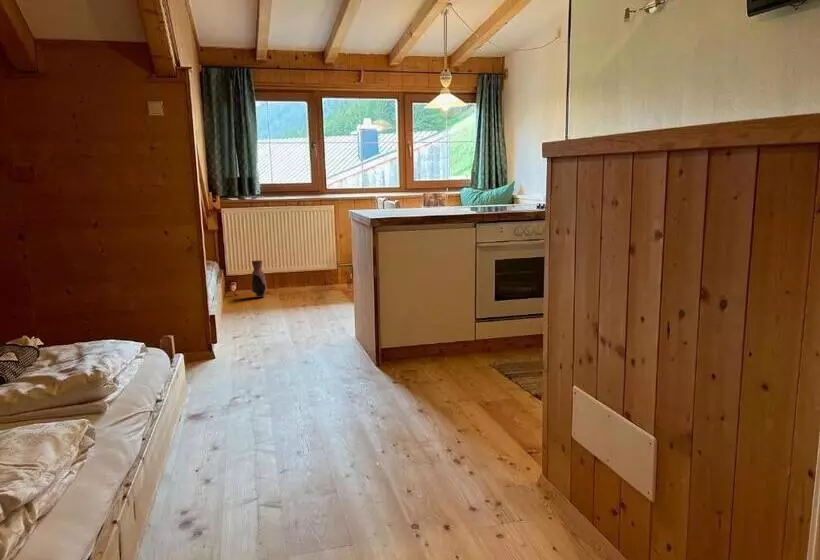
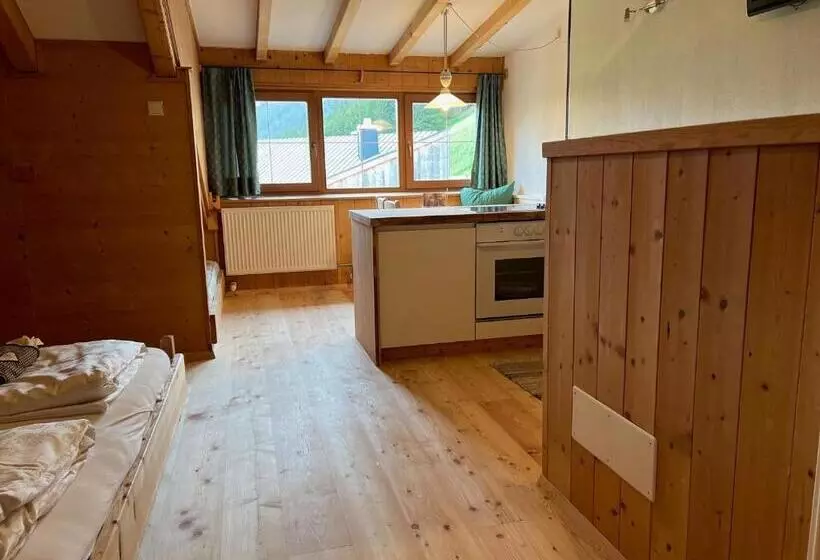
- vase (258, 278)
